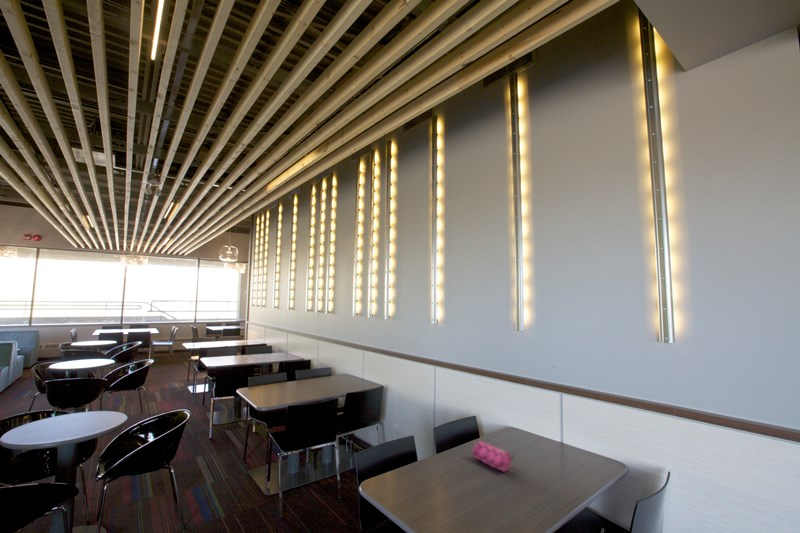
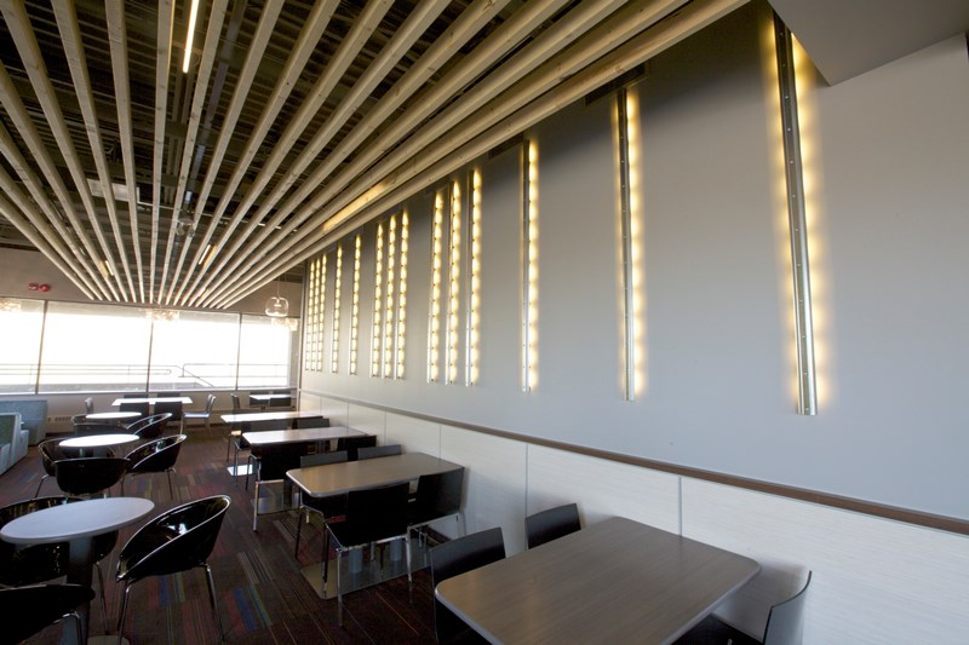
- pencil case (491, 454)
